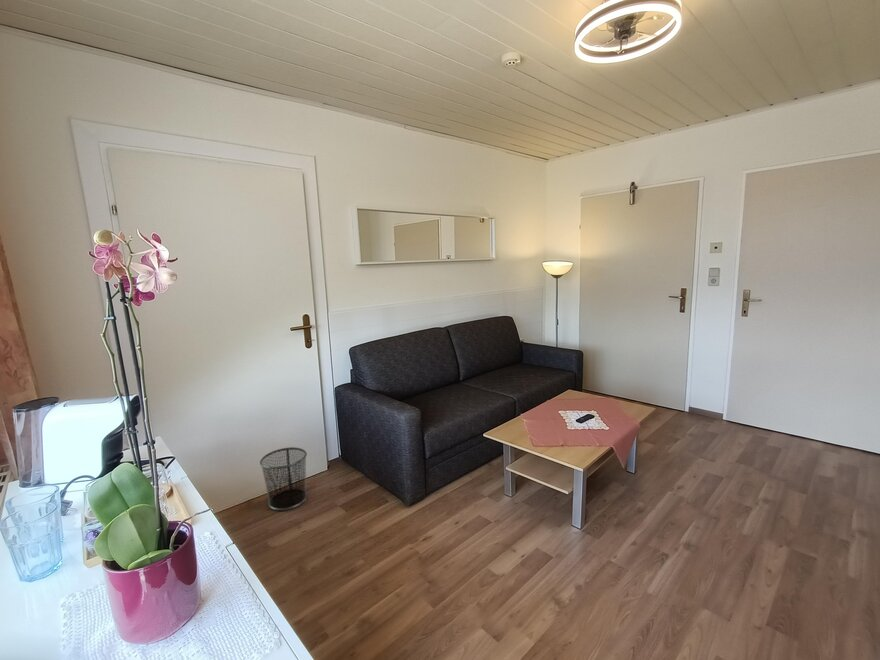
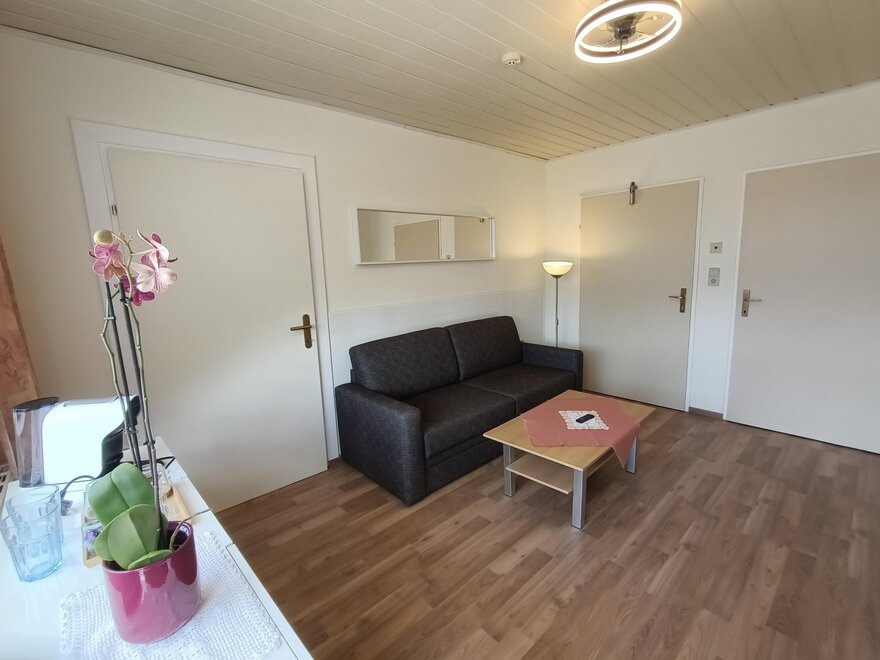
- waste bin (285, 478)
